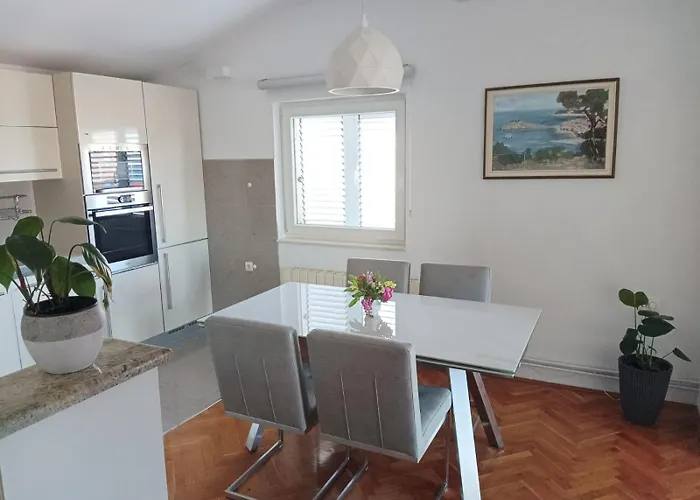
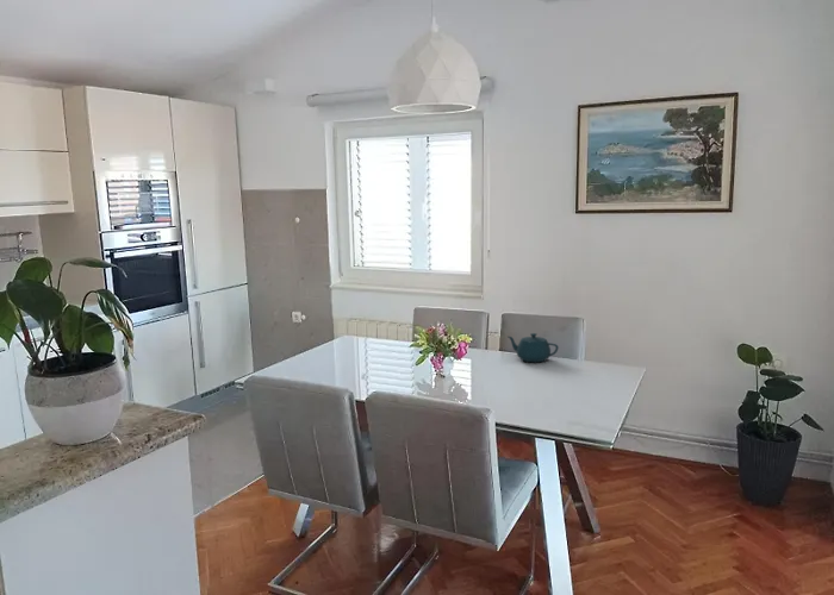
+ teapot (531, 346)
